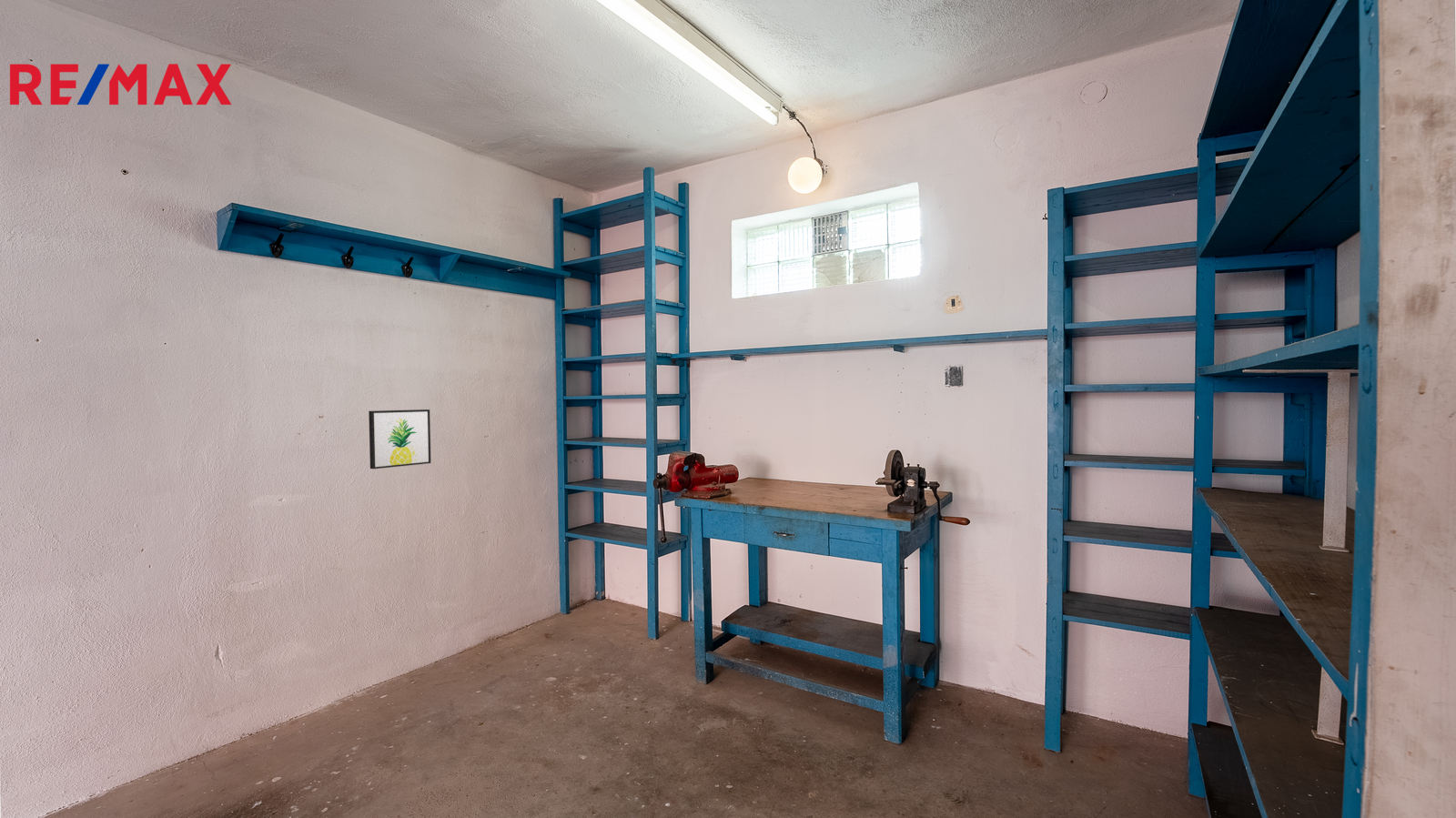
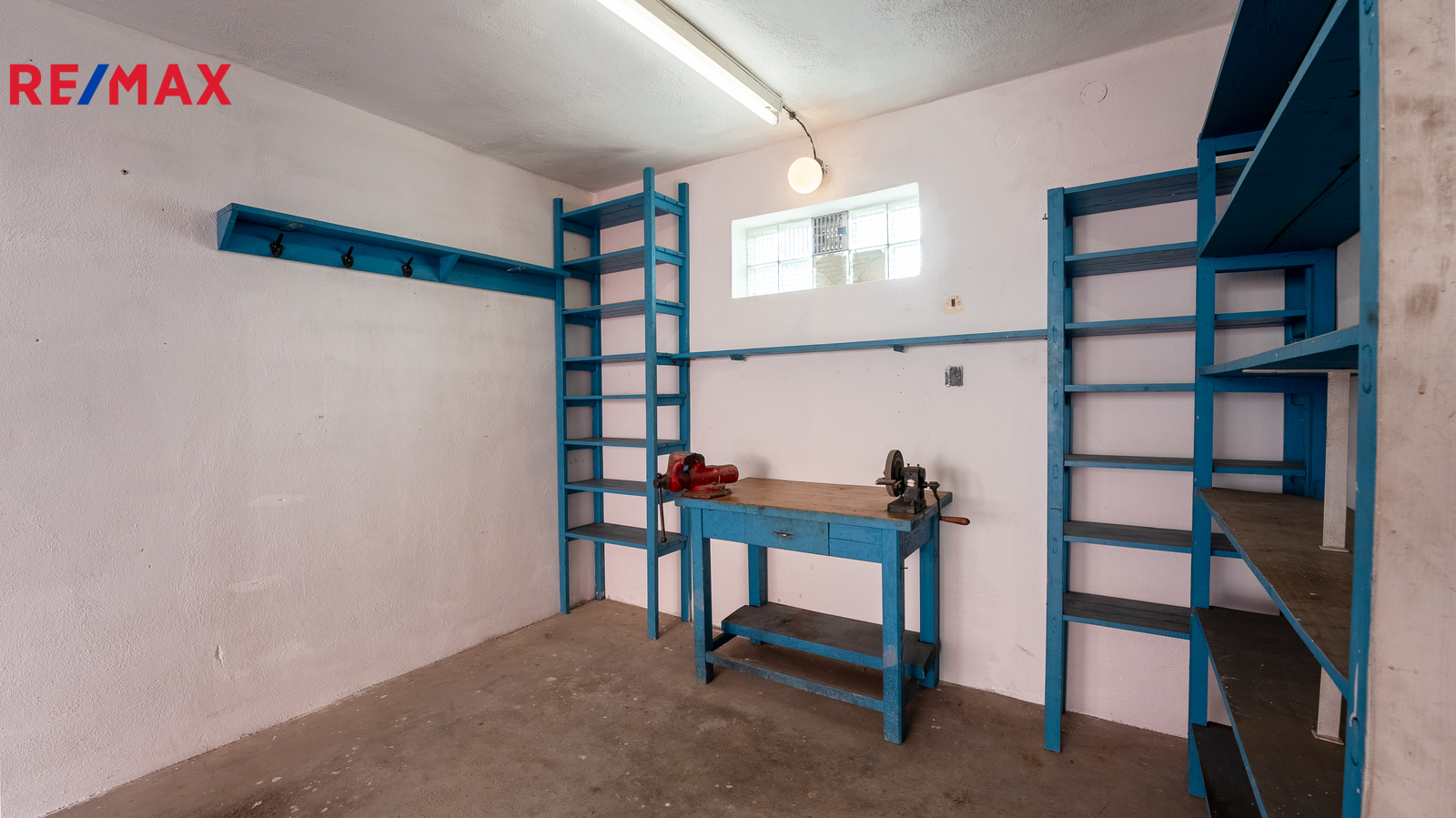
- wall art (400, 438)
